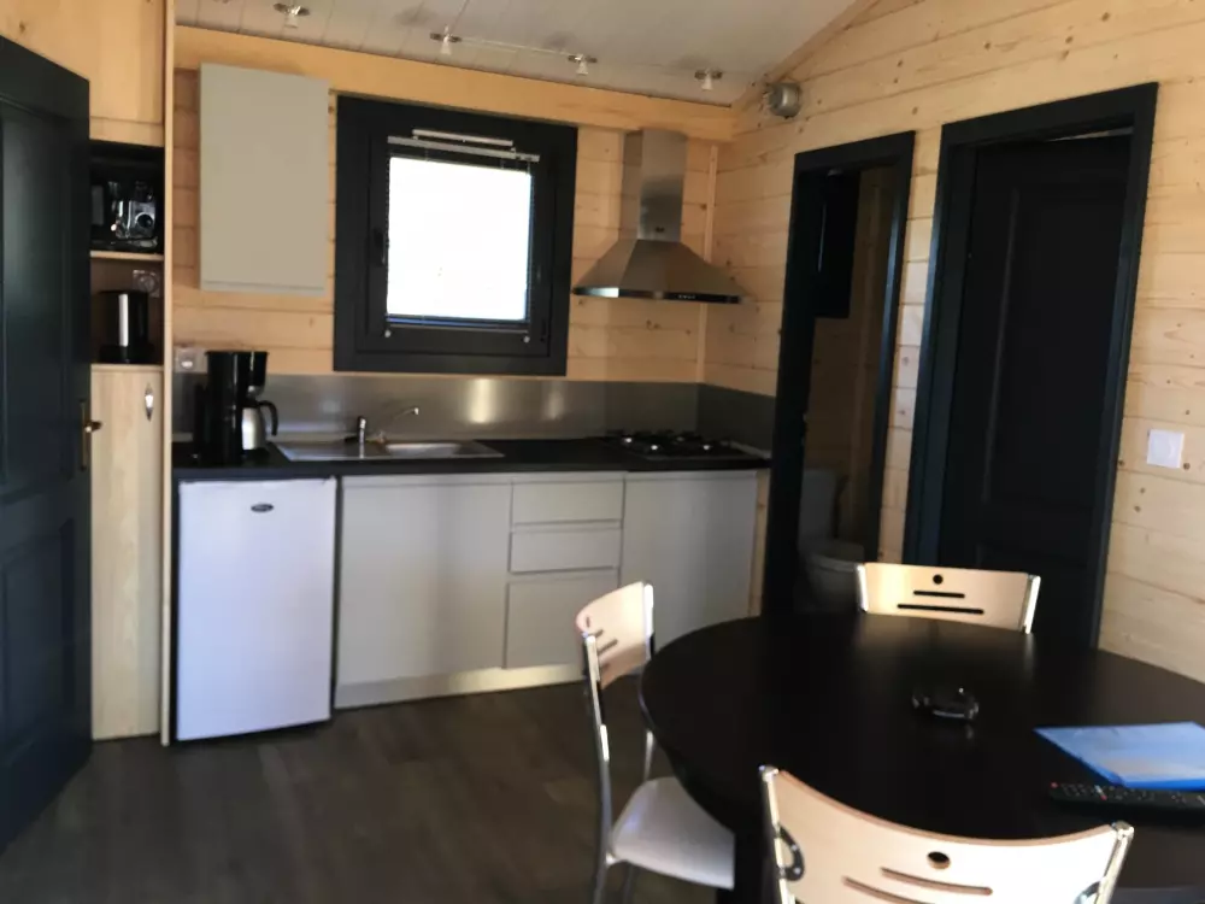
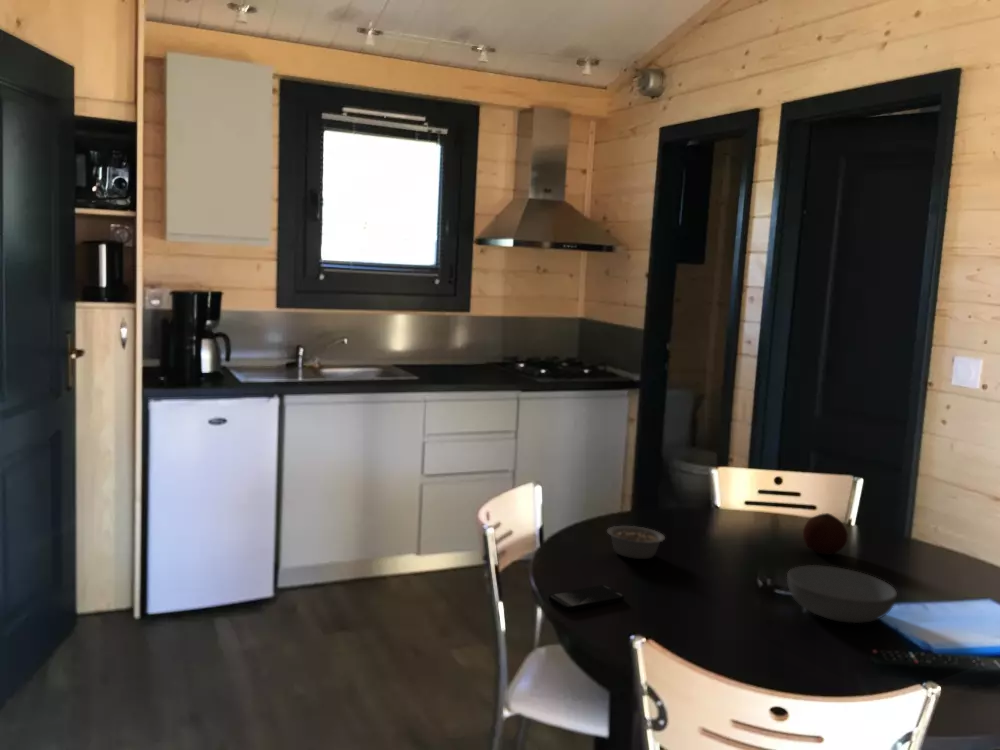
+ serving bowl (839, 598)
+ fruit (824, 533)
+ legume (637, 542)
+ smartphone (586, 597)
